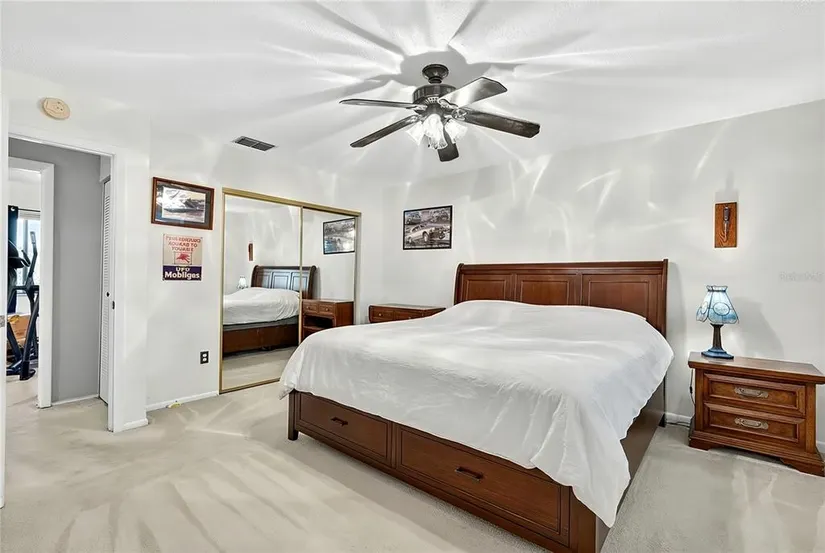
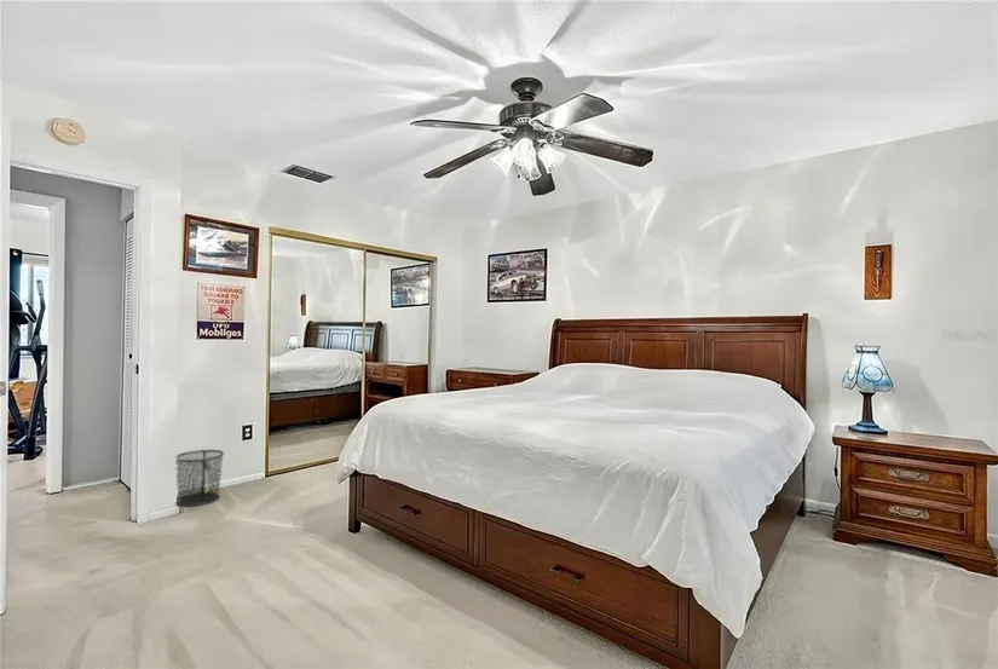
+ waste bin (200, 477)
